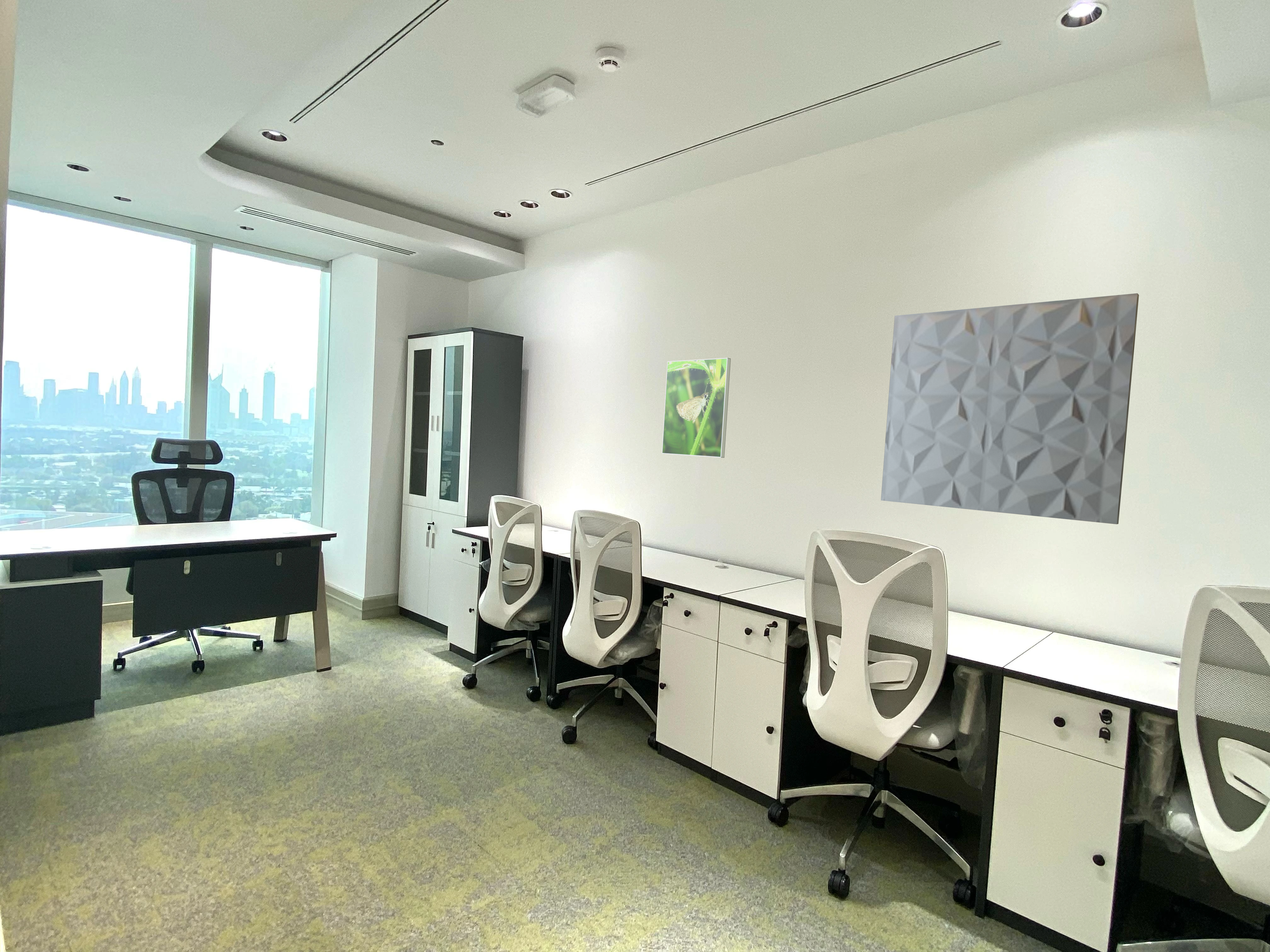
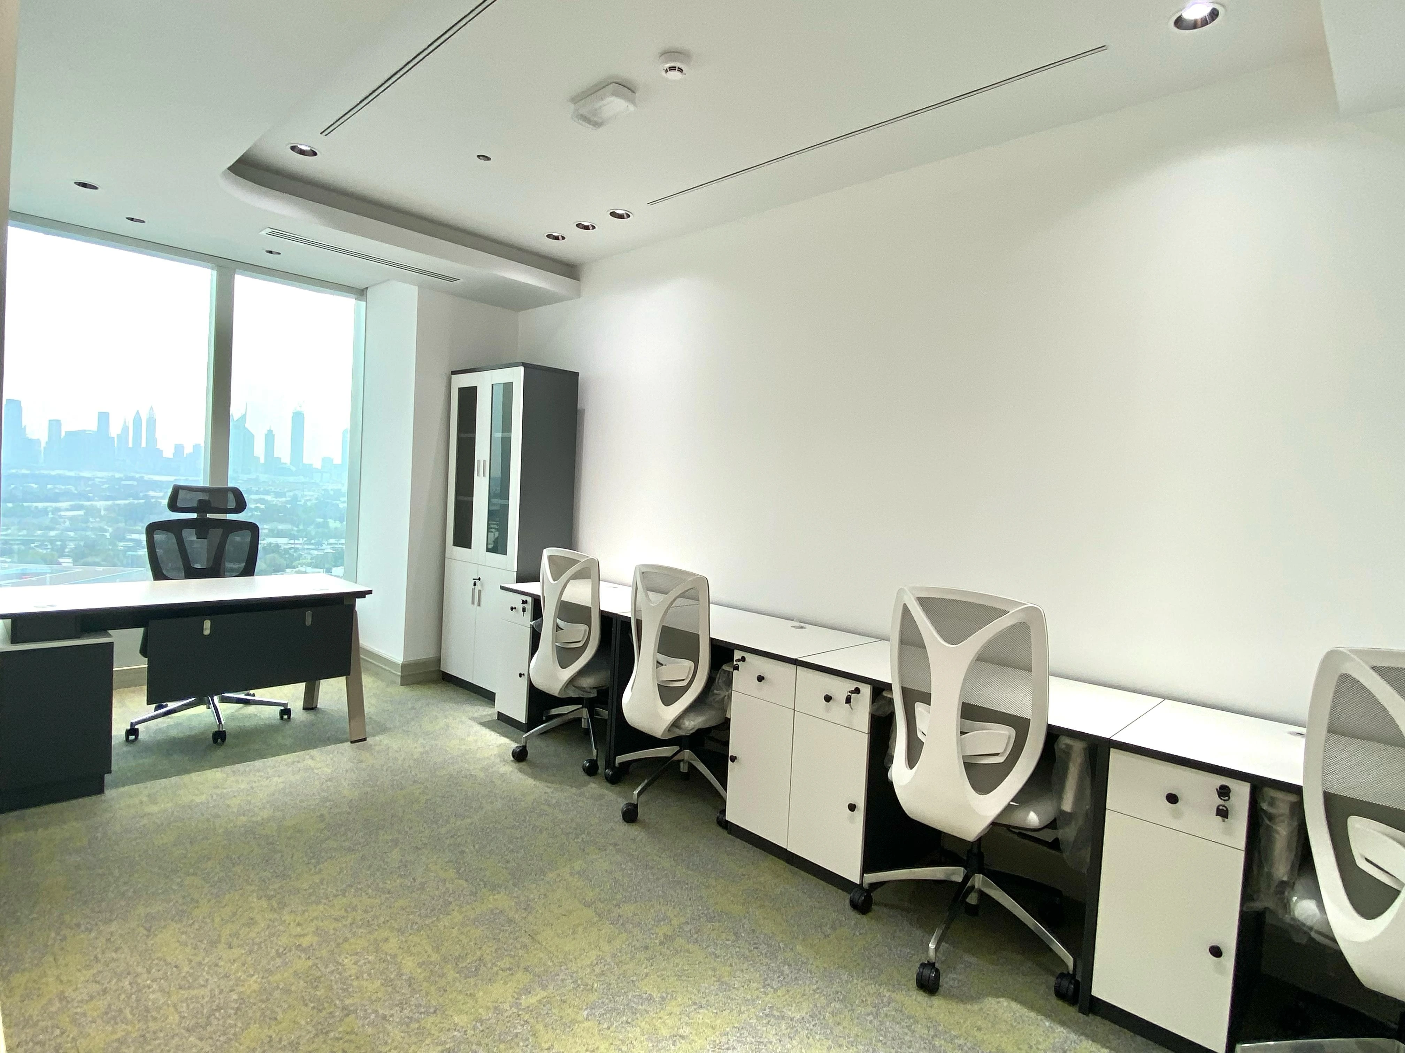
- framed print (695, 408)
- wall panel (995, 409)
